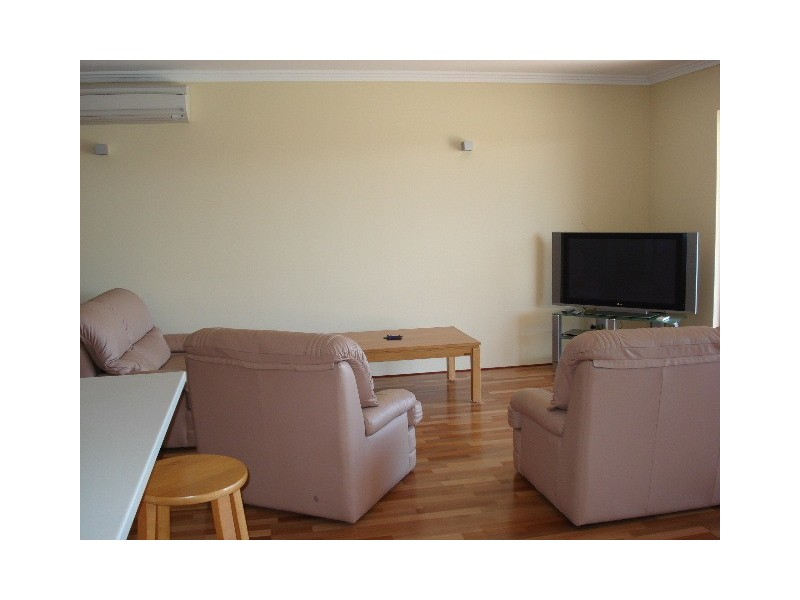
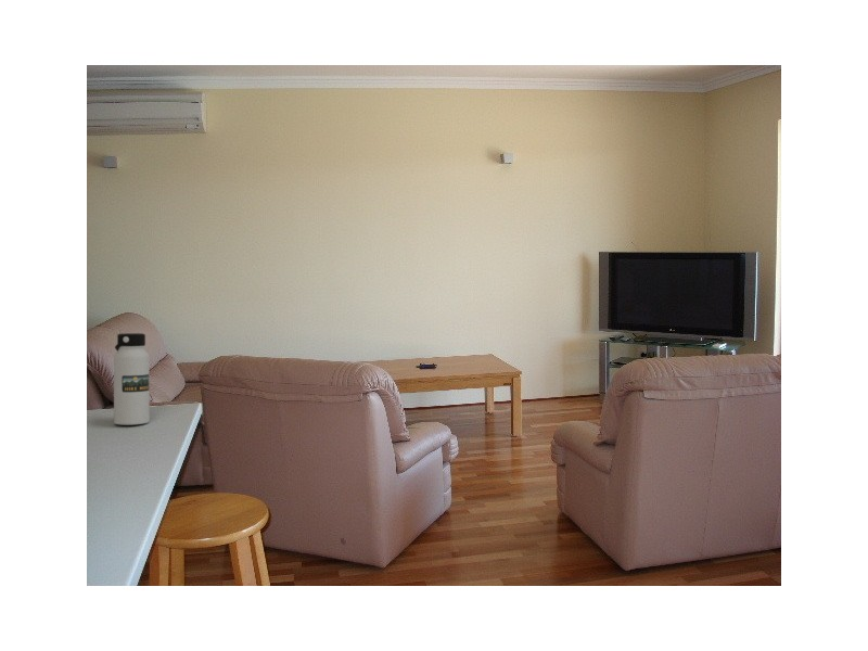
+ water bottle (131, 378)
